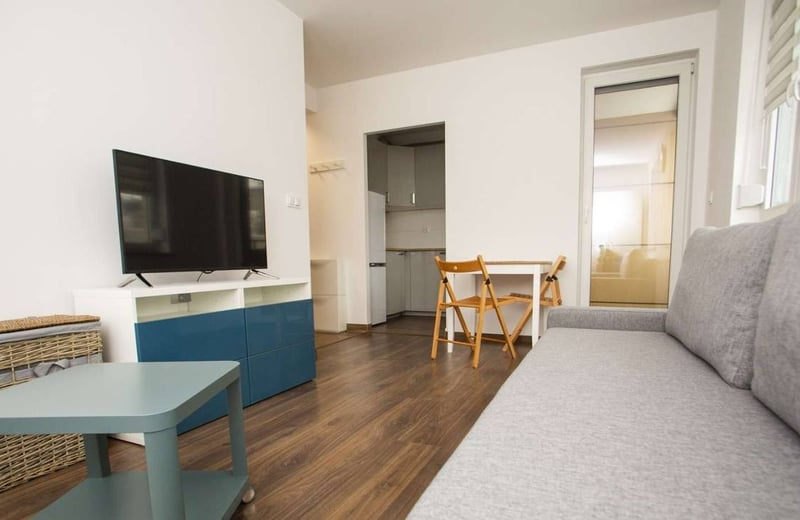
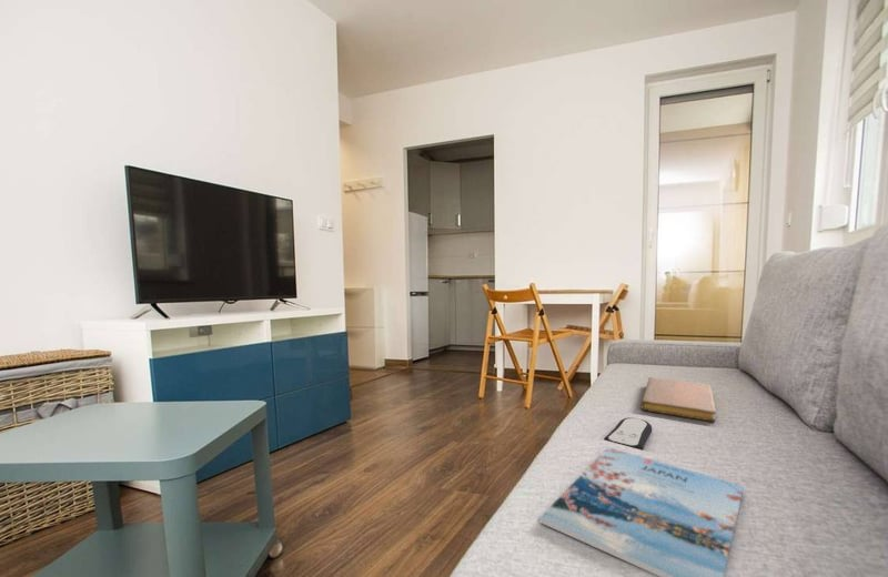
+ remote control (629, 434)
+ notebook (677, 396)
+ magazine (647, 503)
